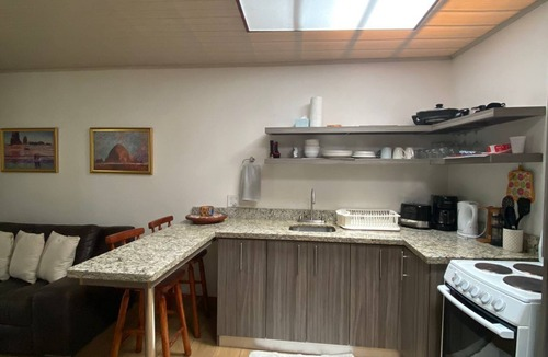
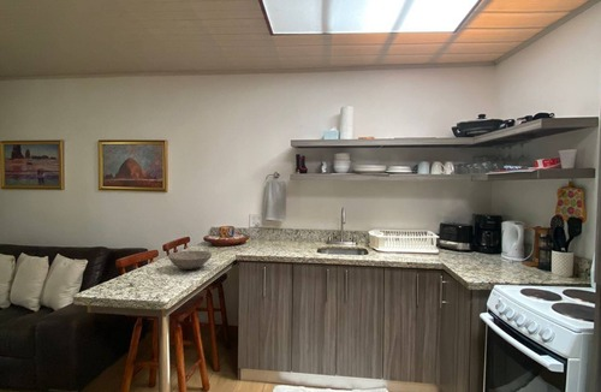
+ bowl (190, 261)
